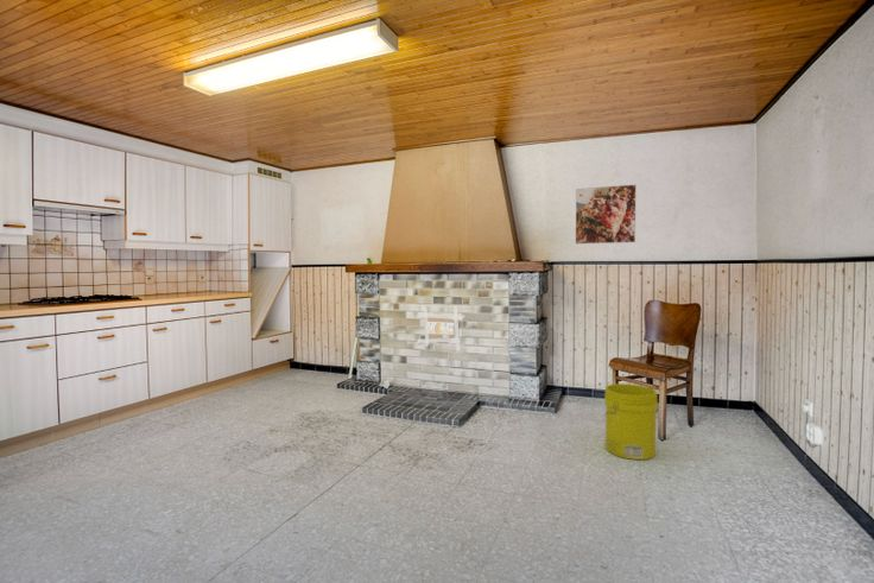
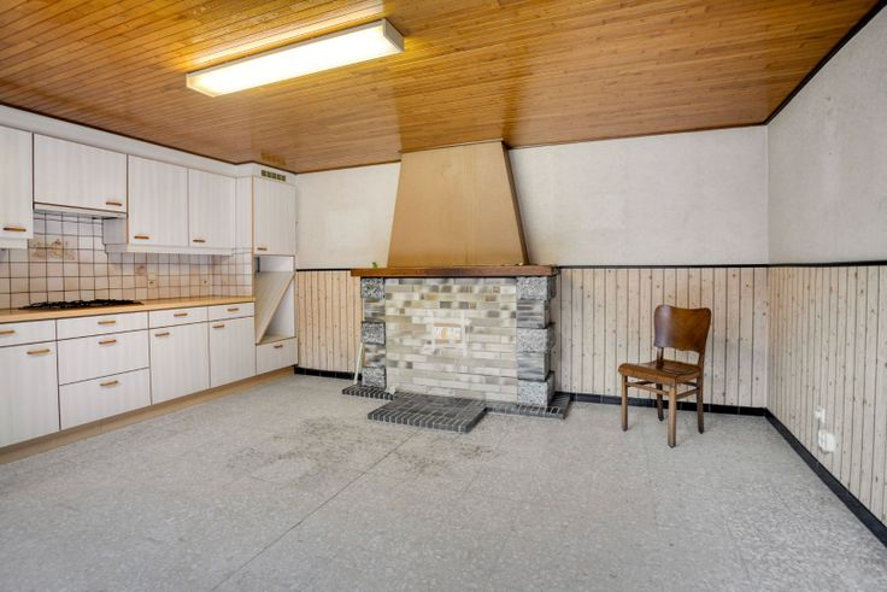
- bucket (629, 419)
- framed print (604, 215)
